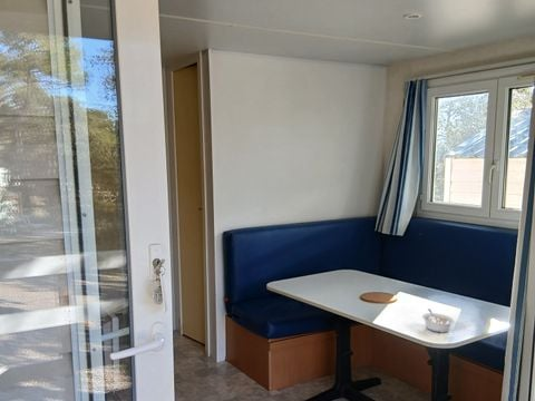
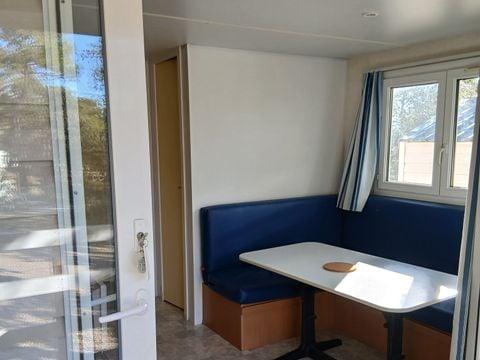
- legume (436, 322)
